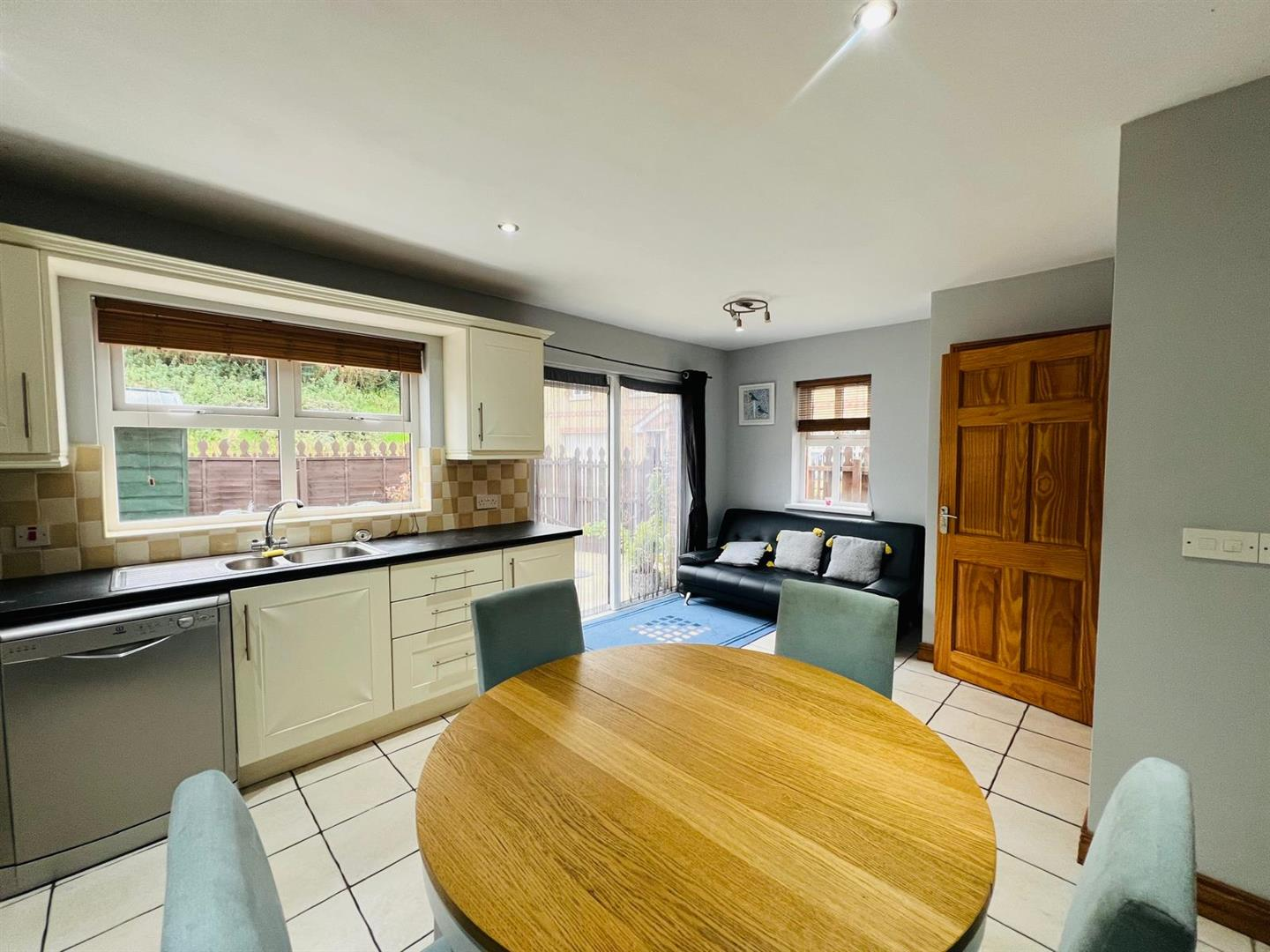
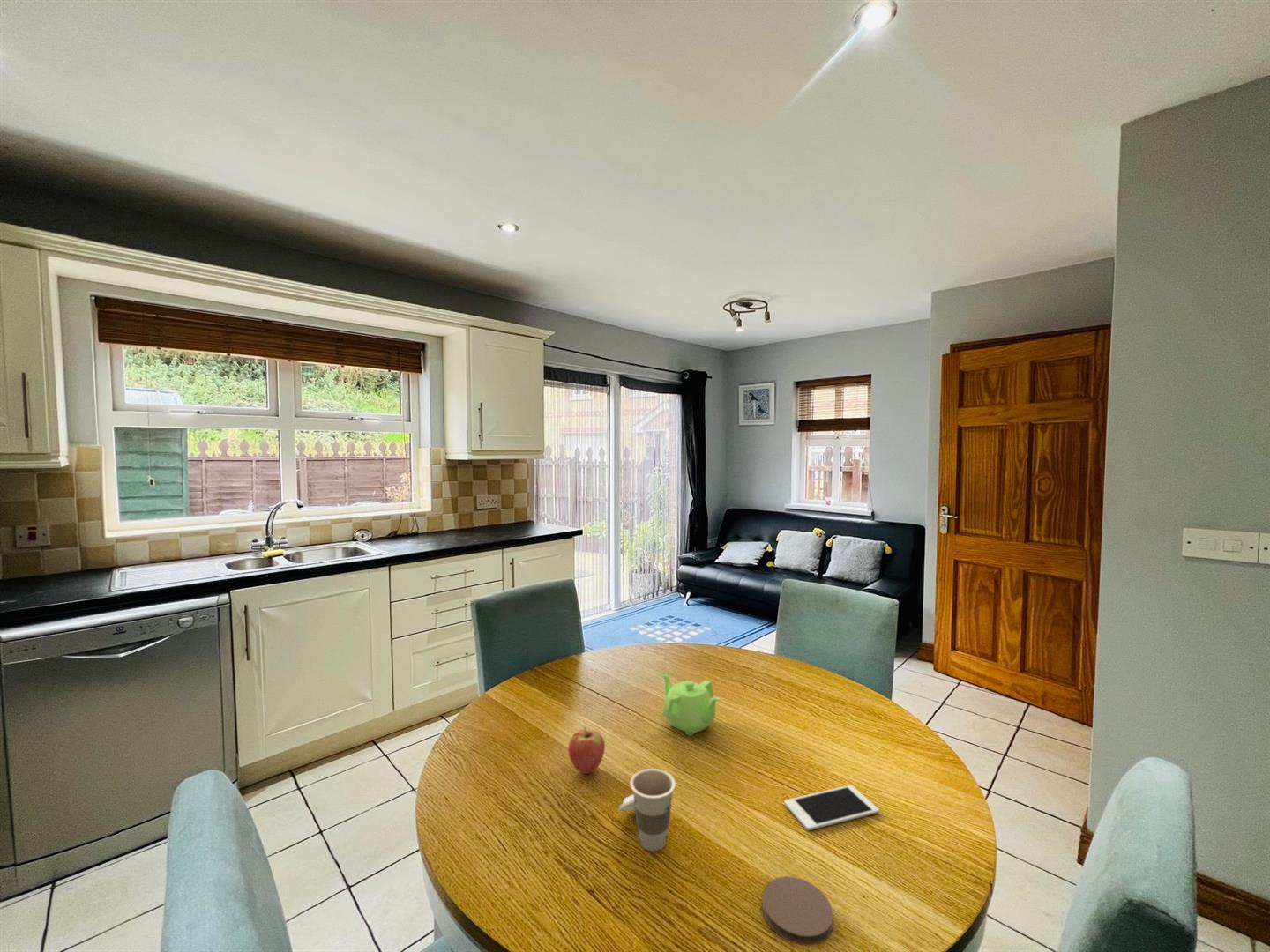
+ cup (646, 802)
+ fruit (586, 747)
+ cell phone (831, 807)
+ teapot (689, 703)
+ coaster (796, 908)
